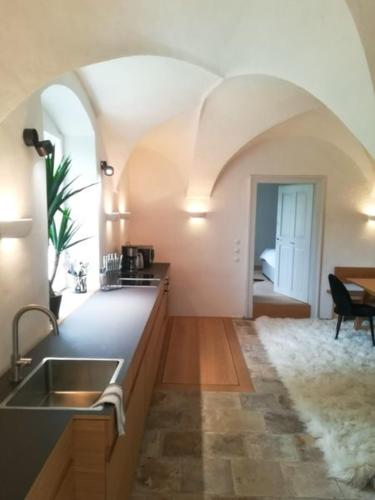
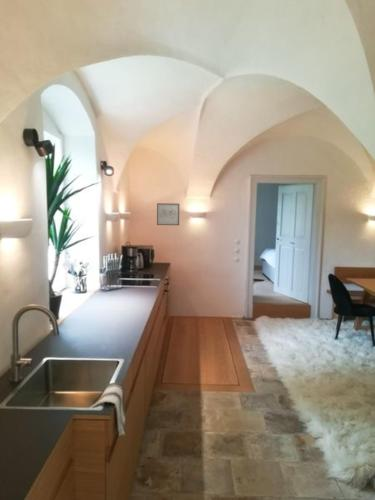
+ wall art (168, 214)
